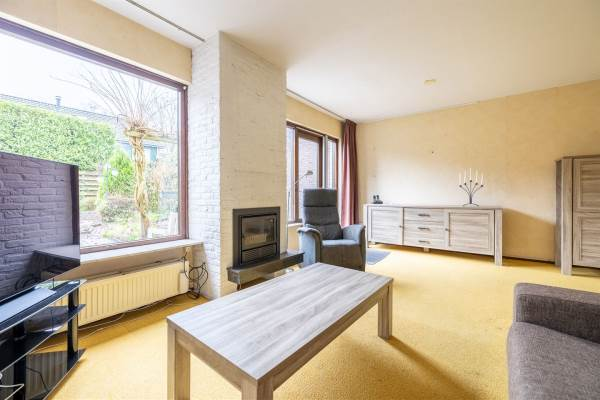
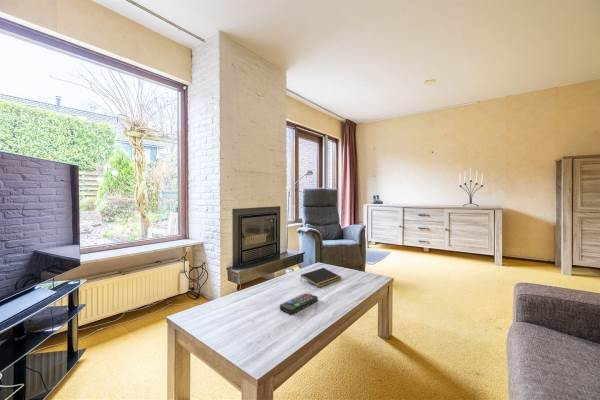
+ notepad (321, 276)
+ remote control (299, 302)
